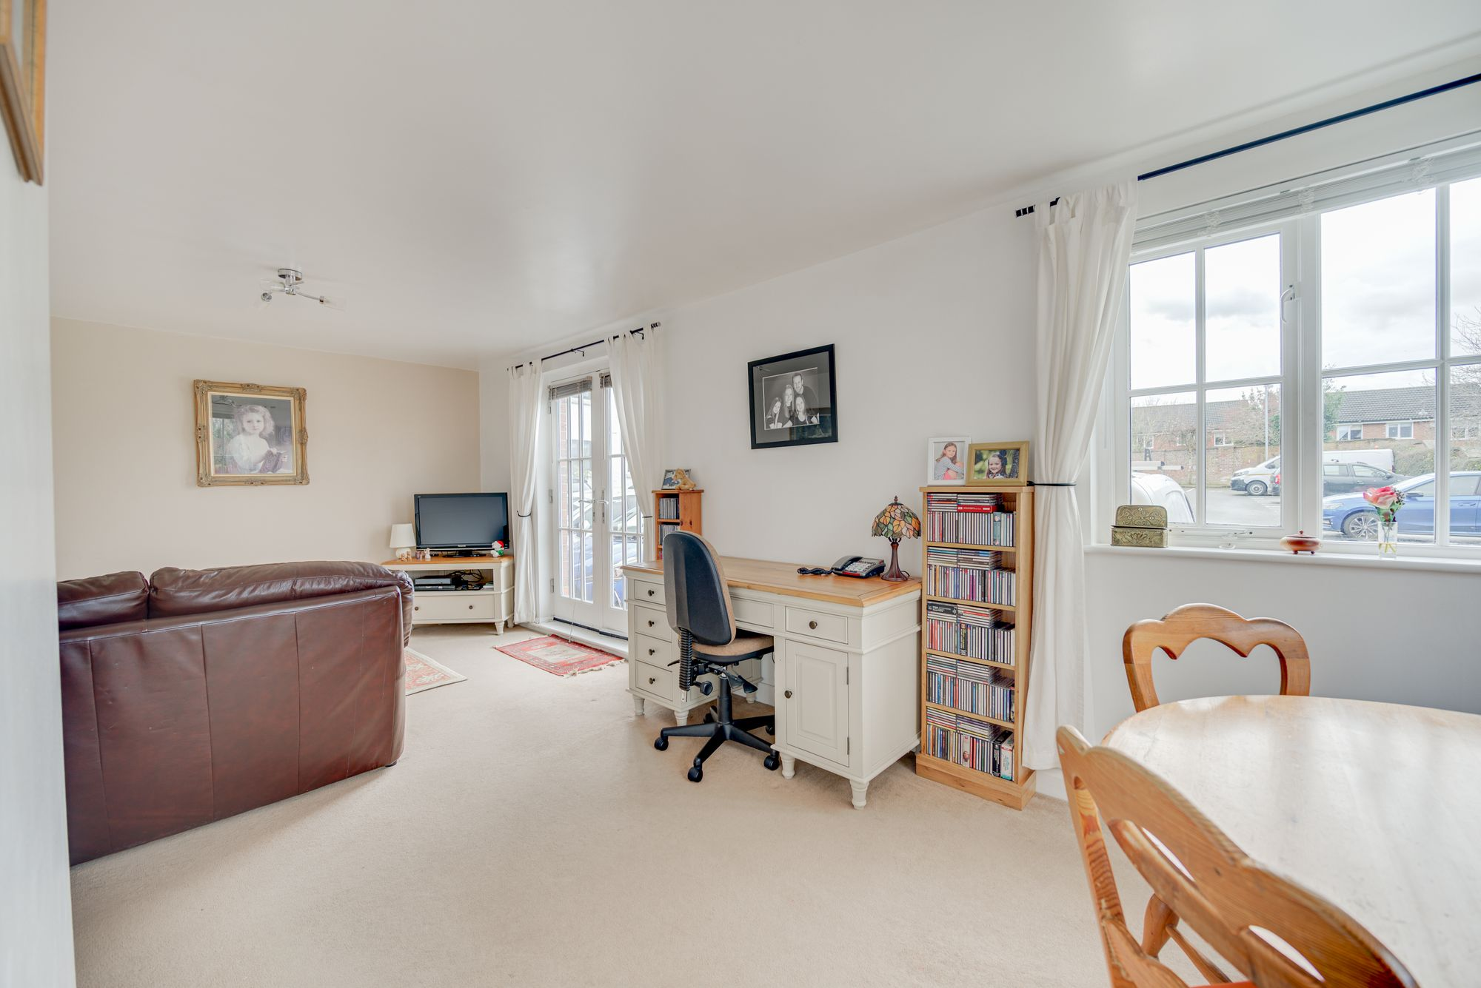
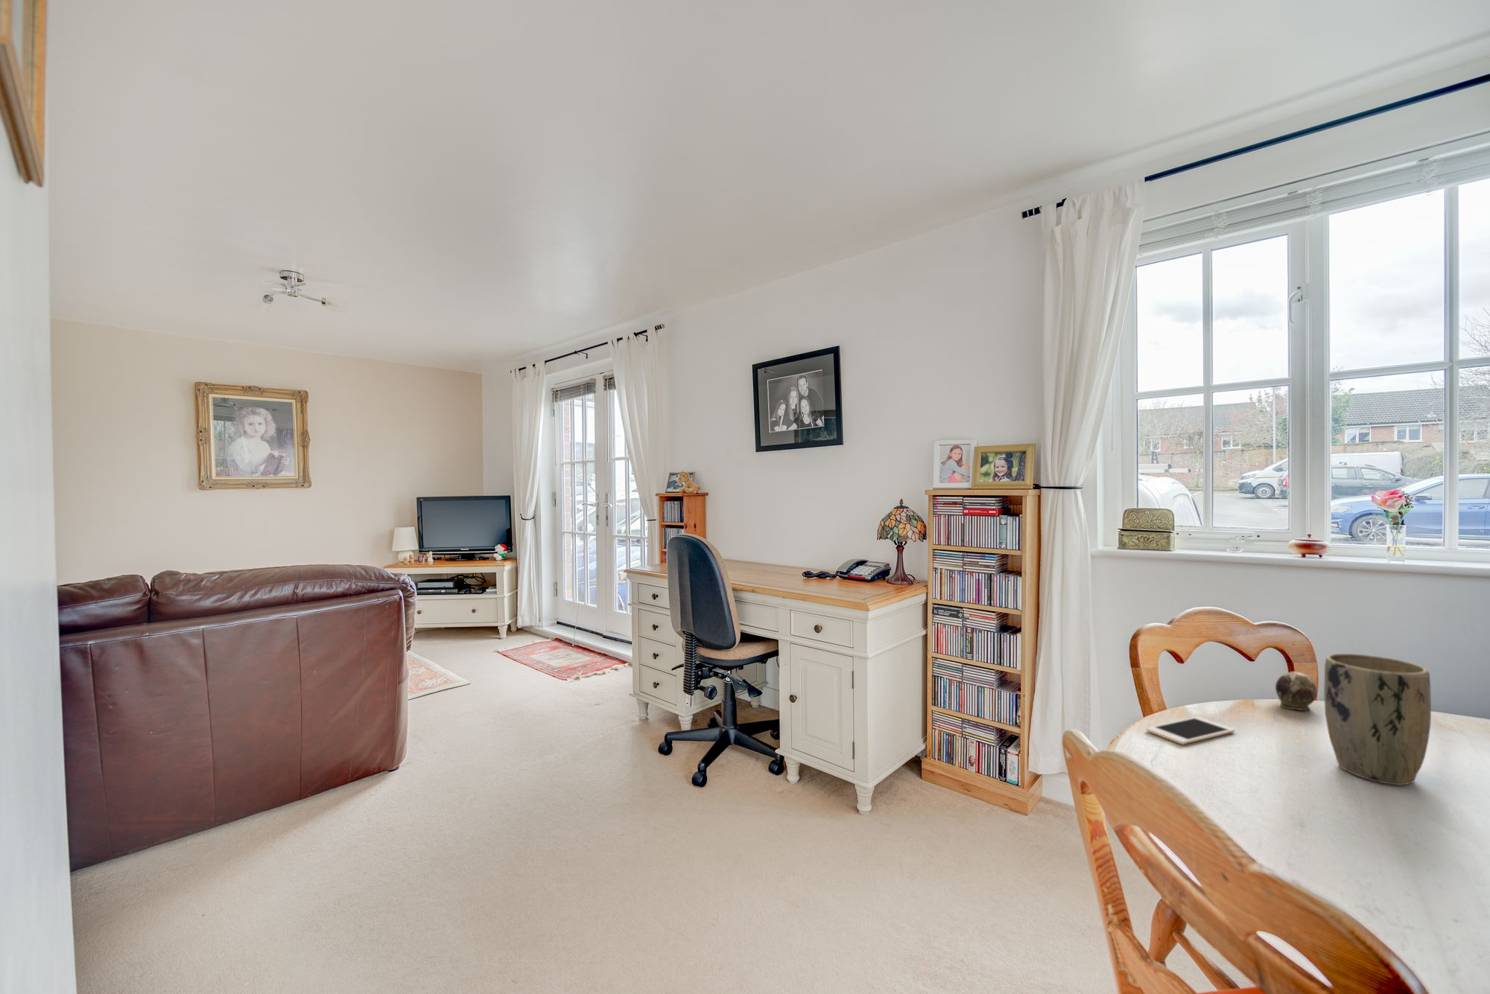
+ decorative egg (1296, 689)
+ cell phone (1189, 730)
+ plant pot (1375, 718)
